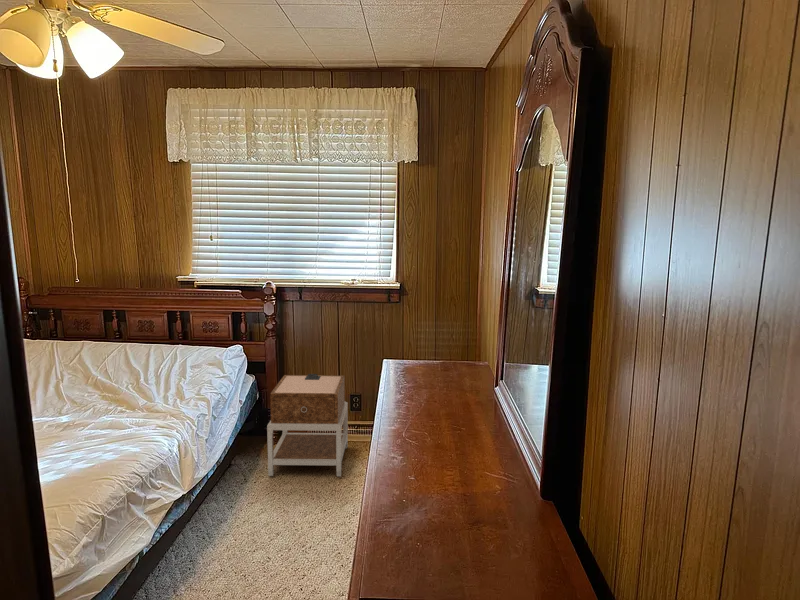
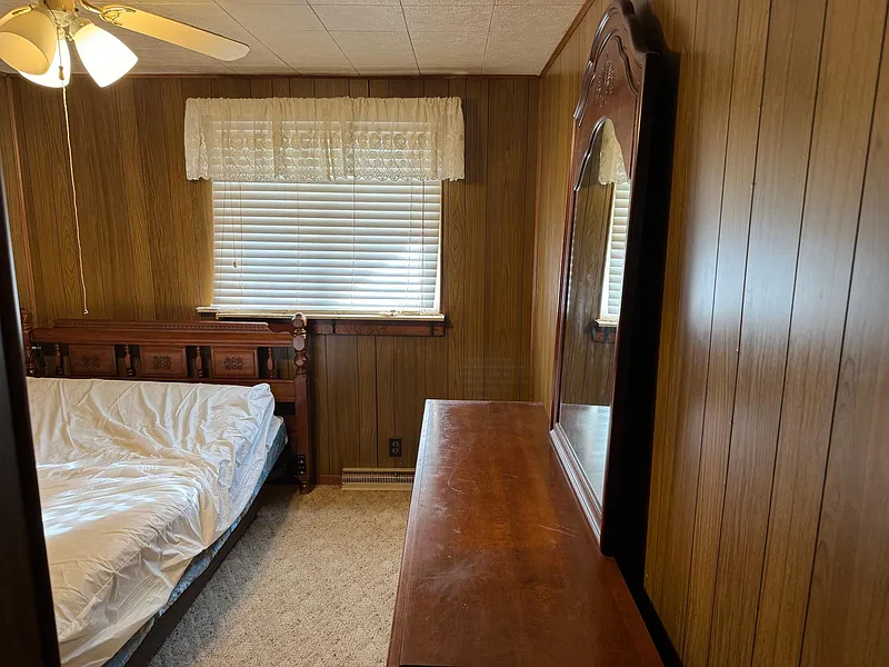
- nightstand (310, 420)
